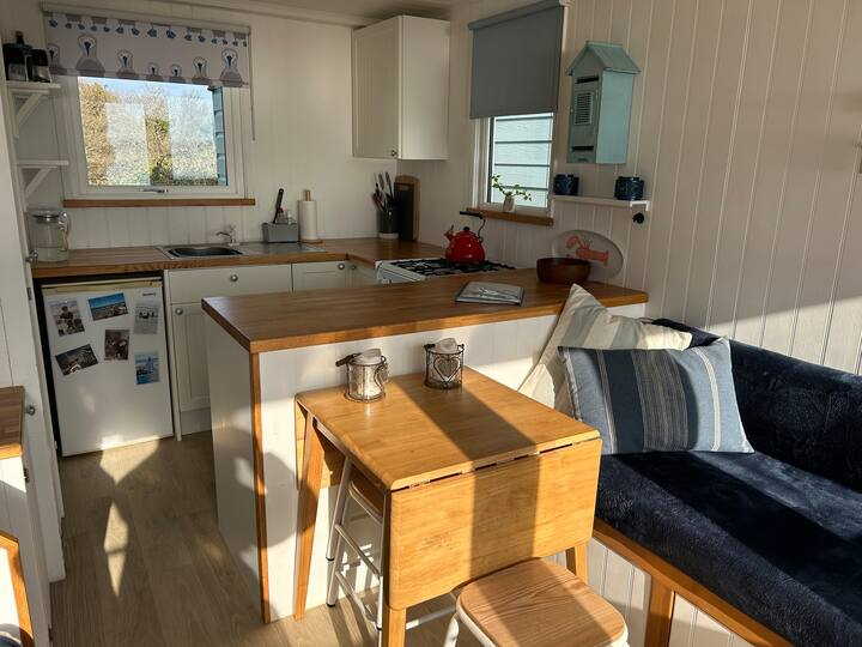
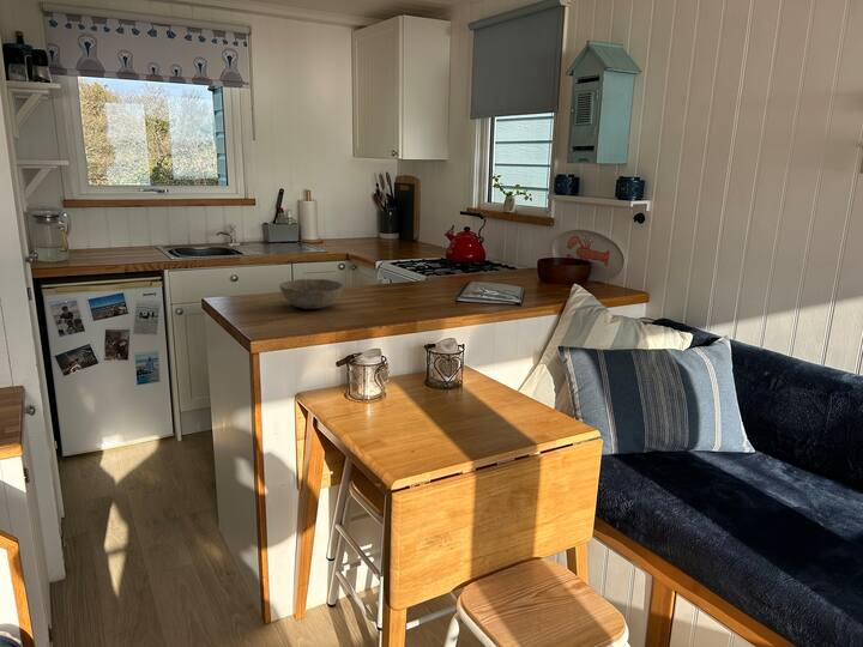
+ bowl (312, 295)
